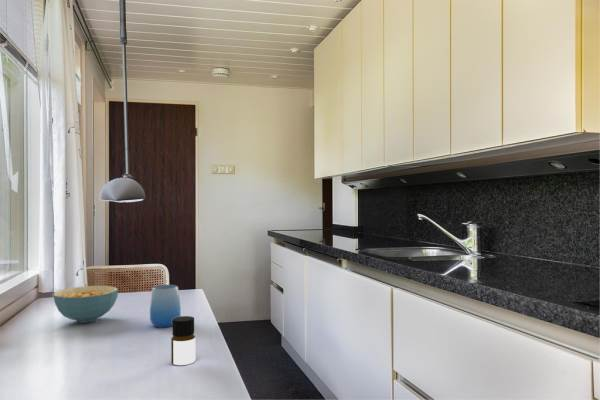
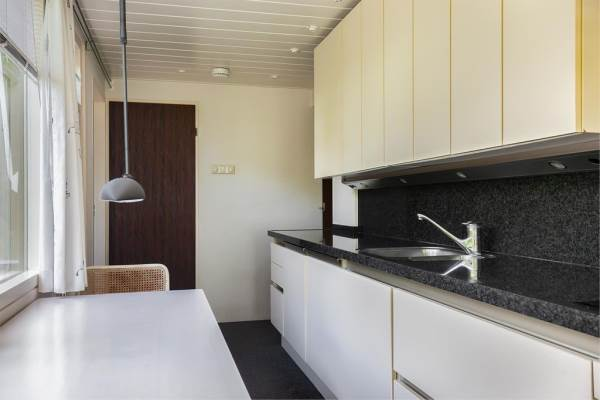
- cereal bowl (86, 305)
- bottle (183, 339)
- cup (165, 305)
